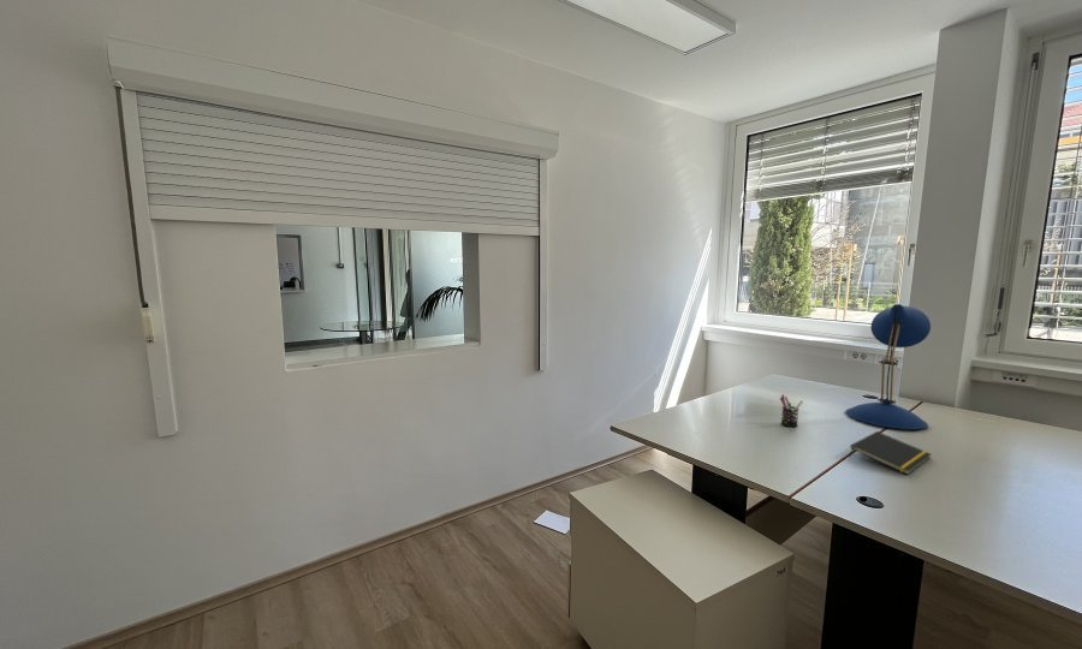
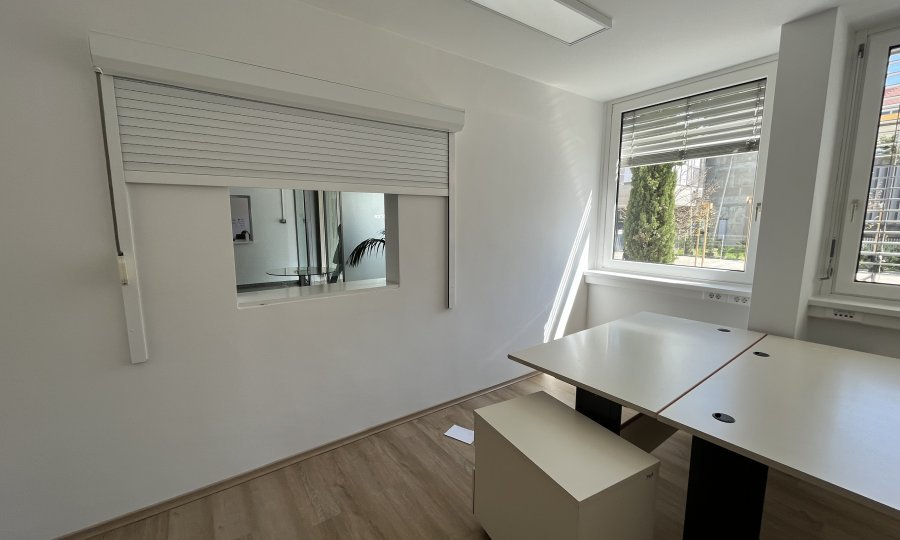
- pen holder (789, 410)
- desk lamp (892, 361)
- notepad (891, 451)
